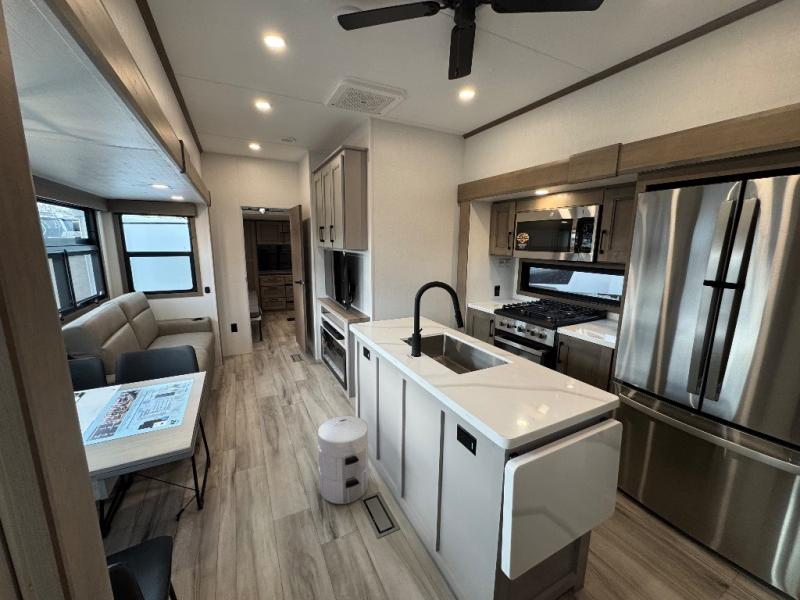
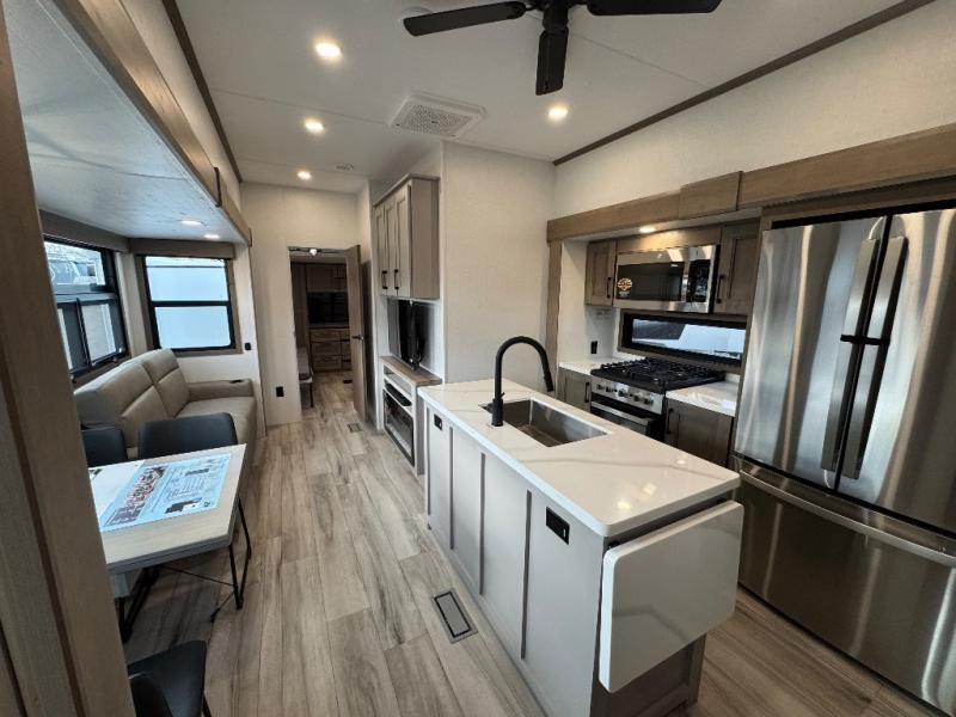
- waste bin (343, 454)
